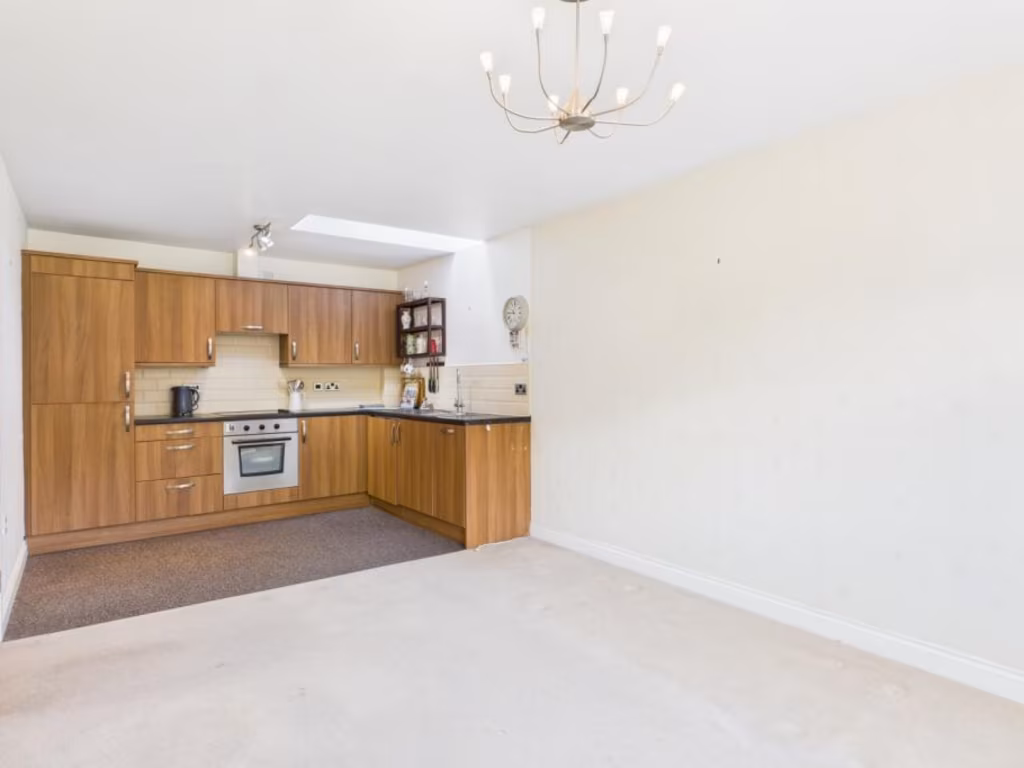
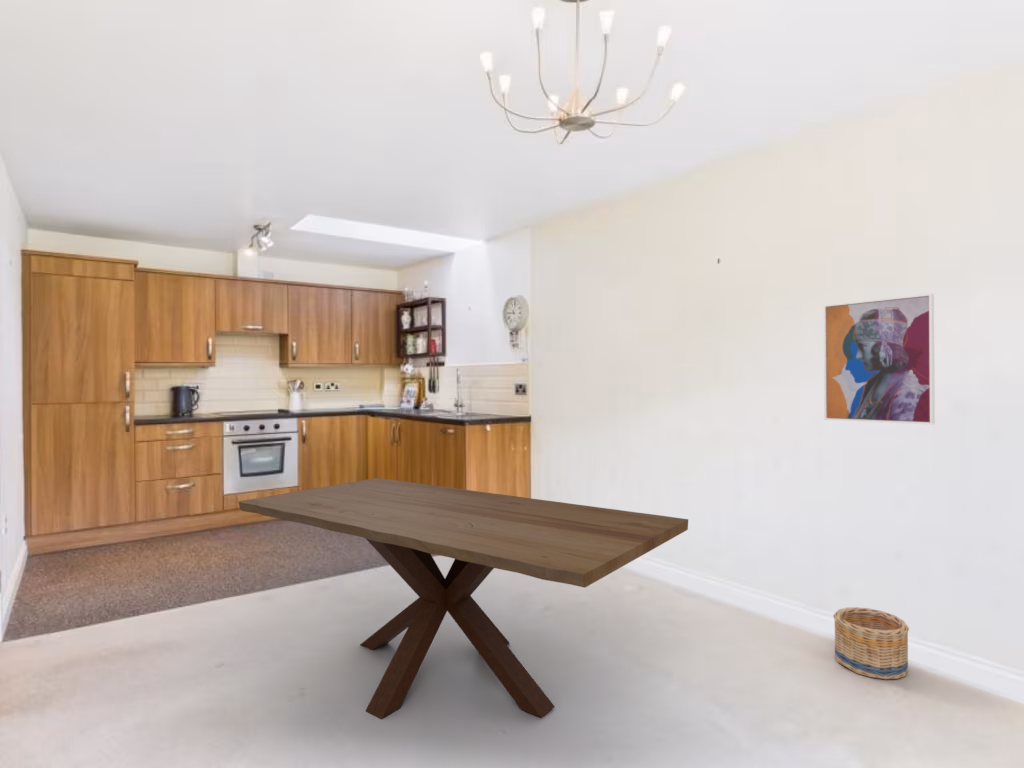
+ dining table (444, 591)
+ wall art (875, 360)
+ basket (870, 641)
